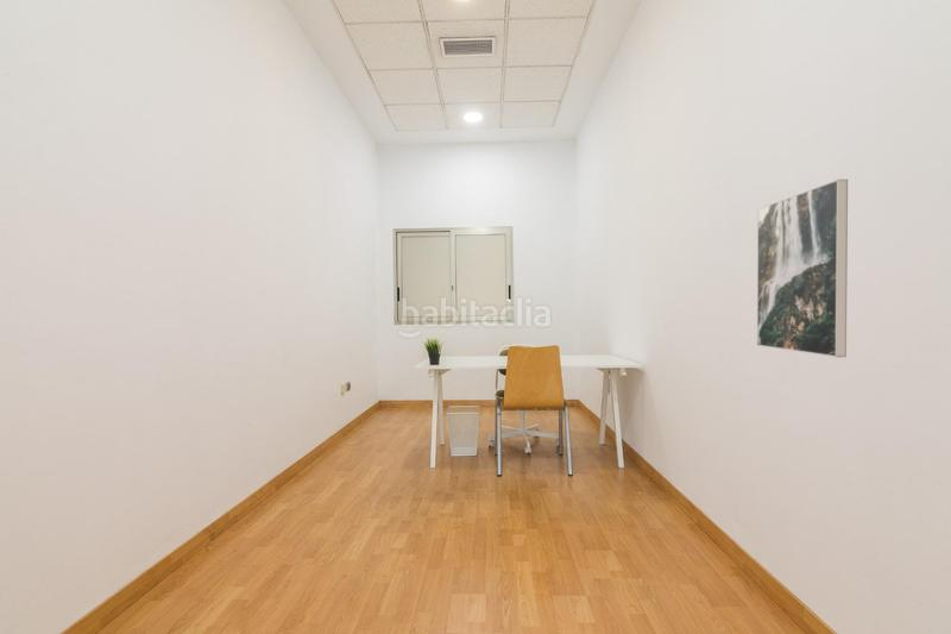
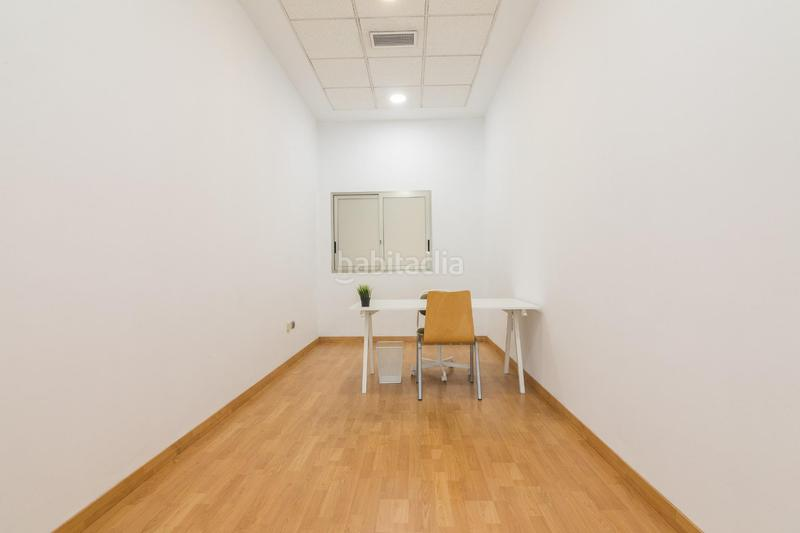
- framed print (795, 274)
